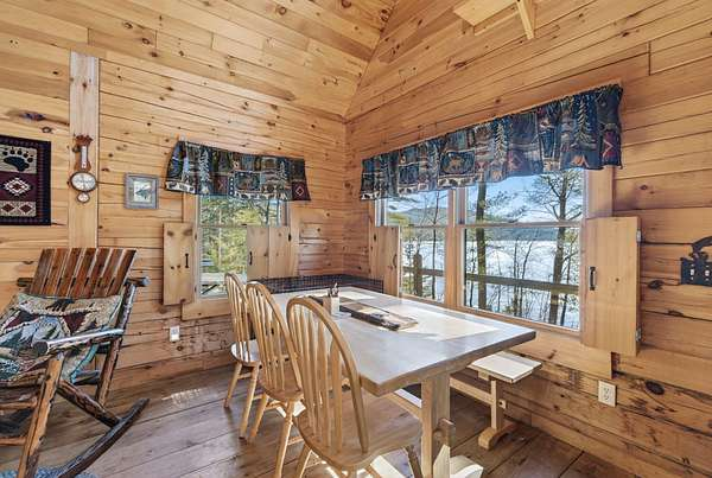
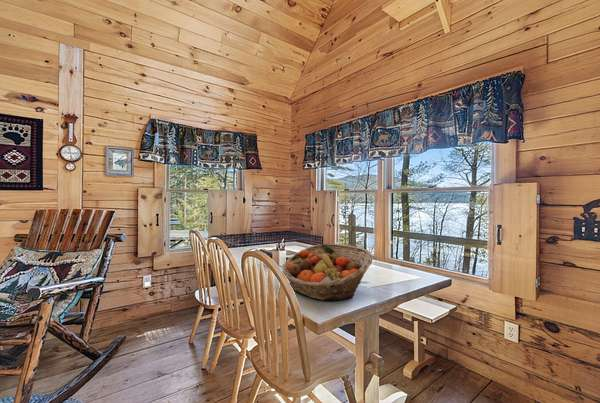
+ fruit basket (325, 268)
